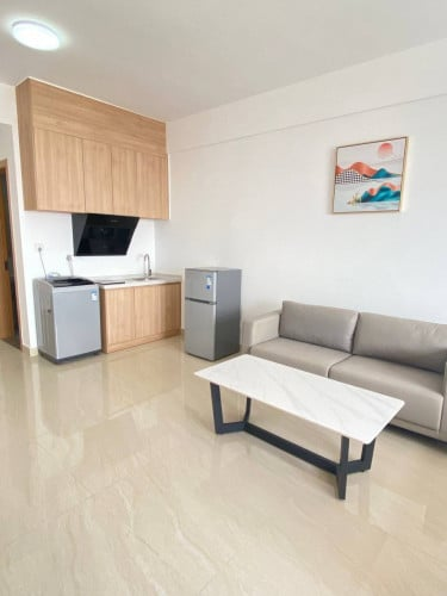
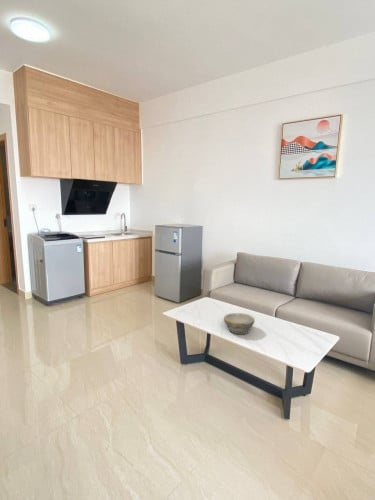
+ bowl (238, 323)
